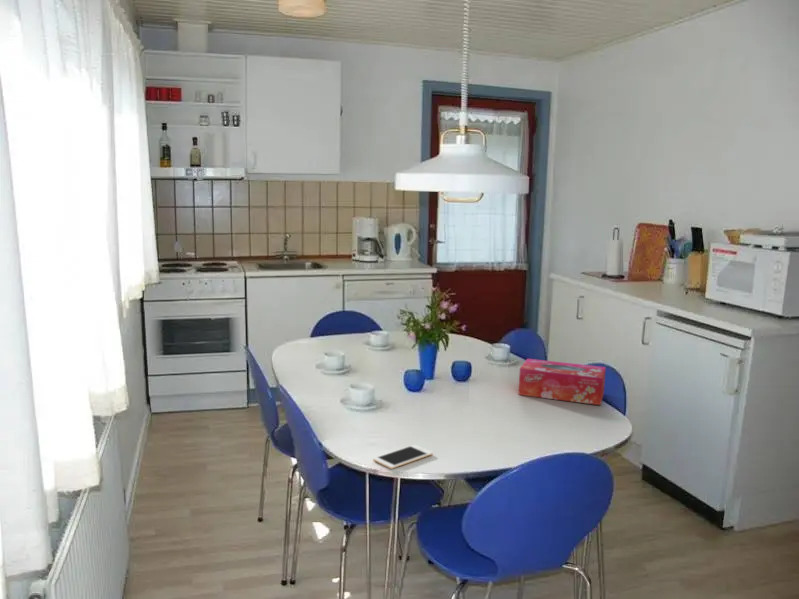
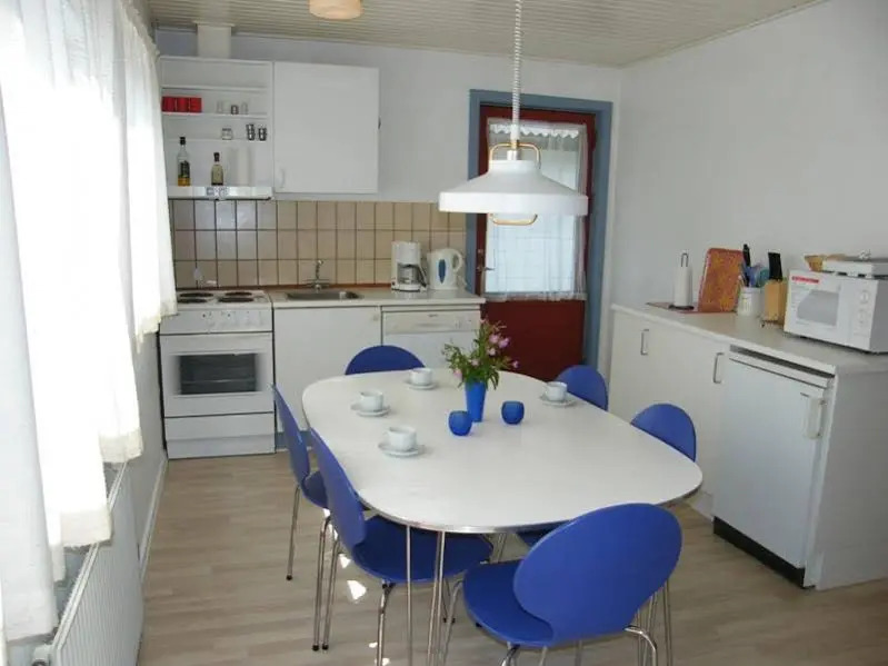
- tissue box (562, 380)
- cell phone (403, 456)
